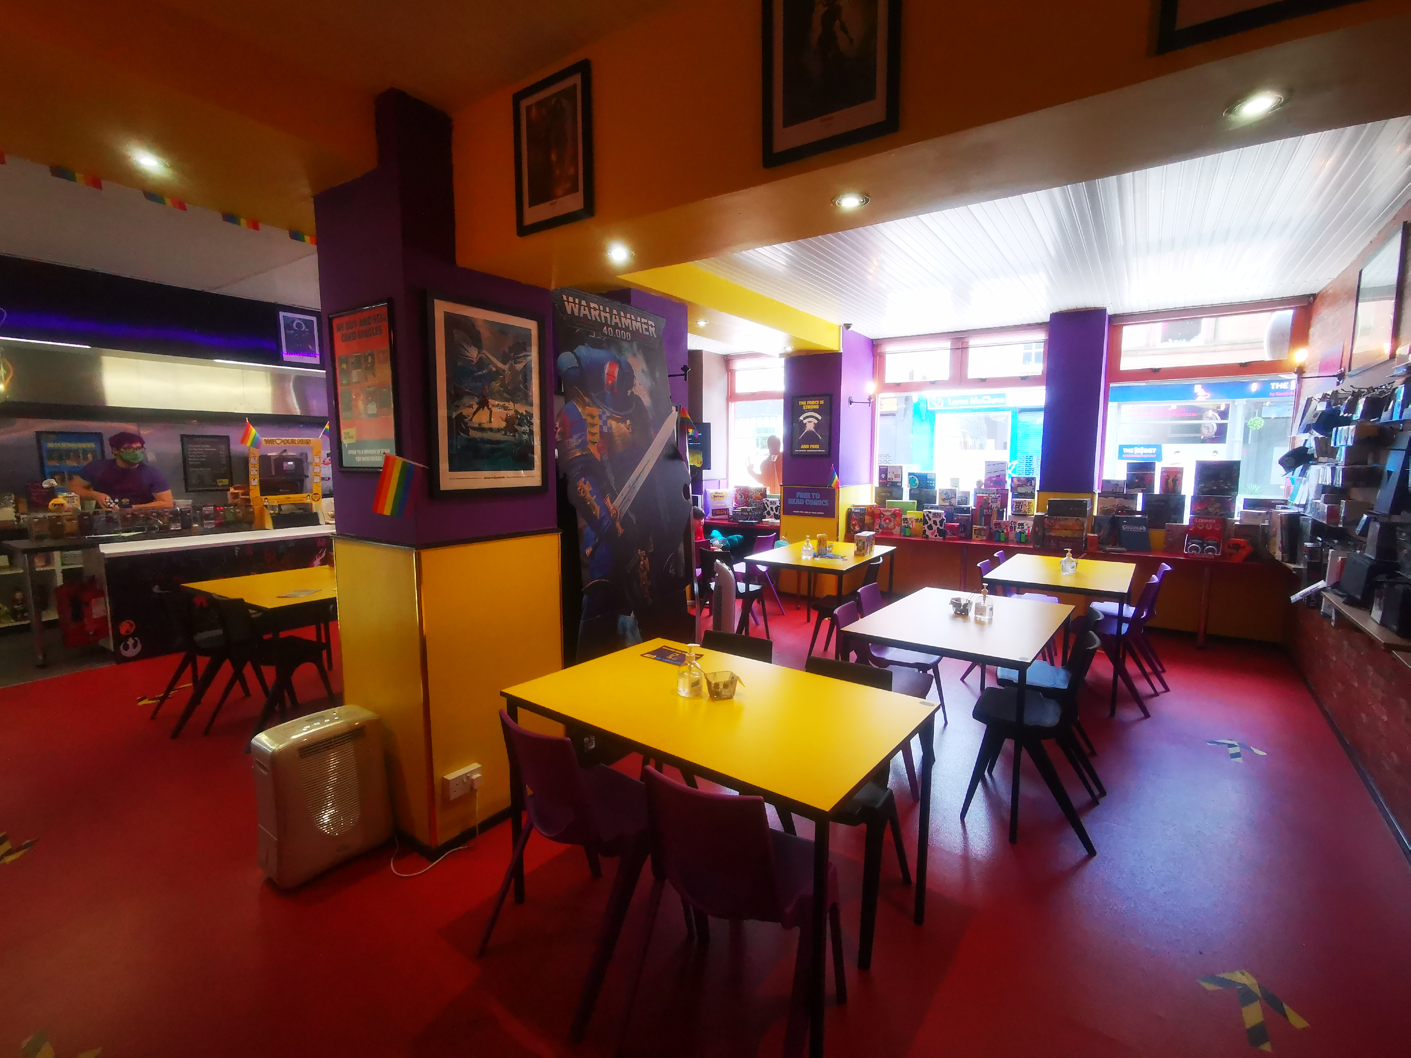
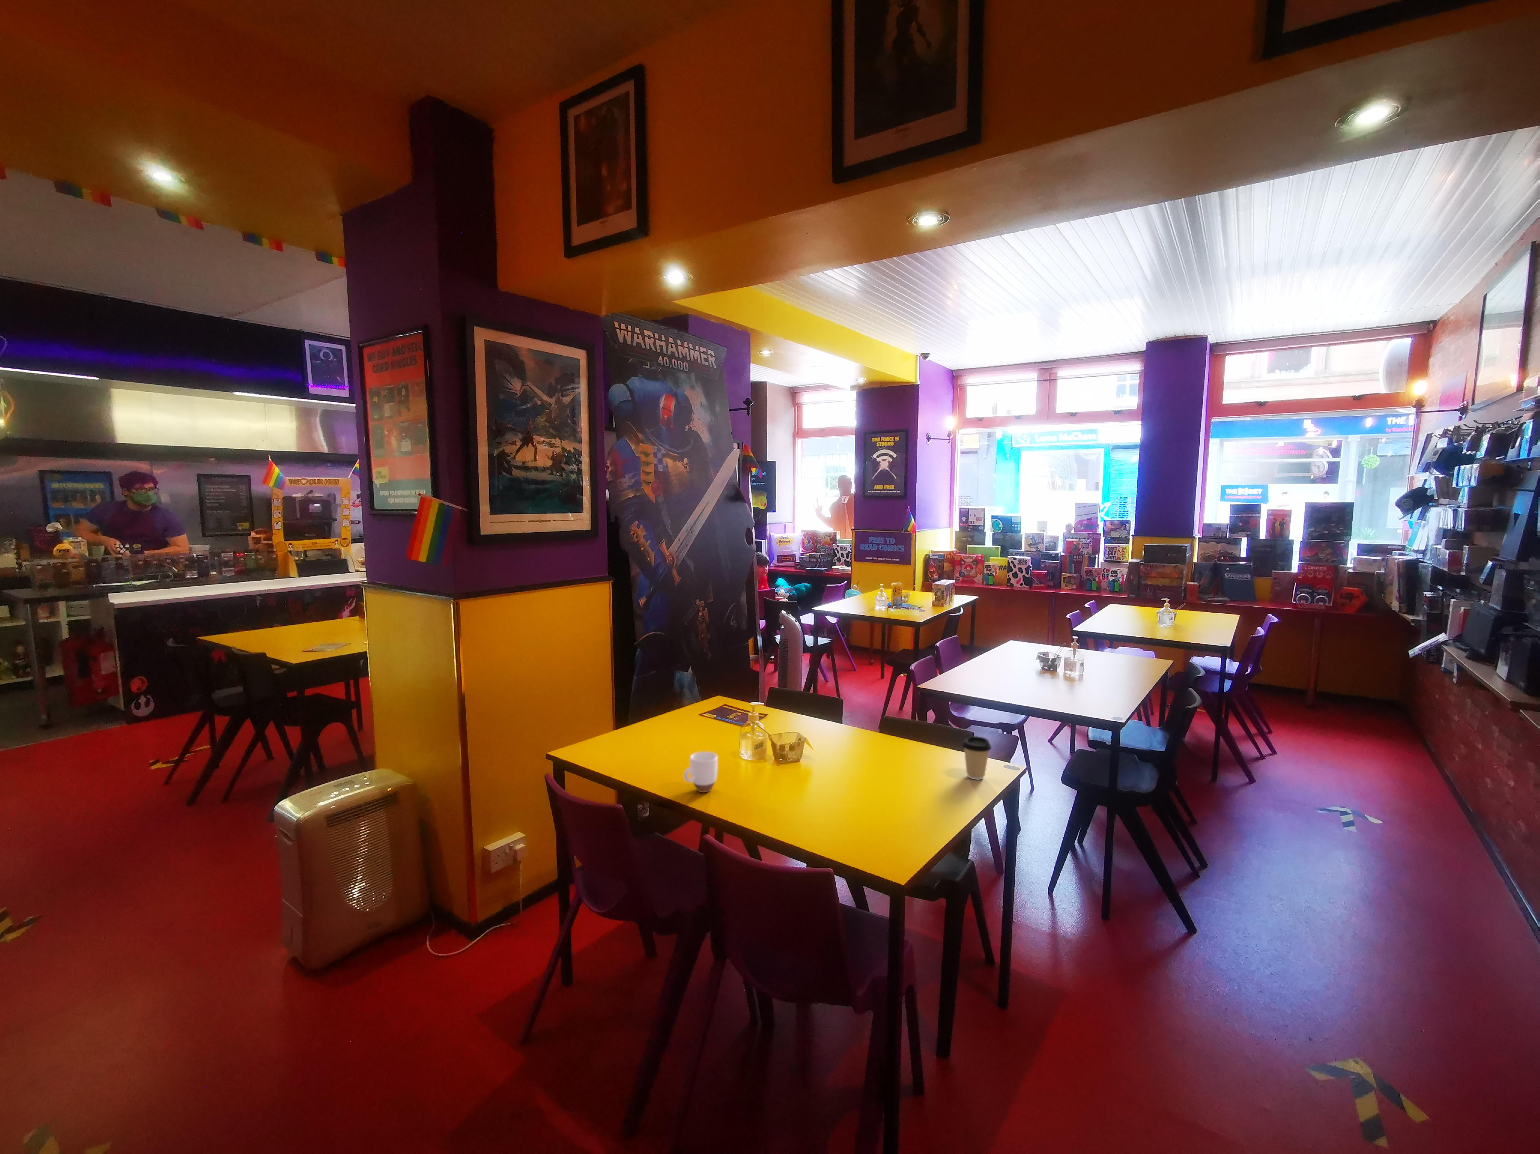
+ coffee cup (976, 759)
+ mug (700, 775)
